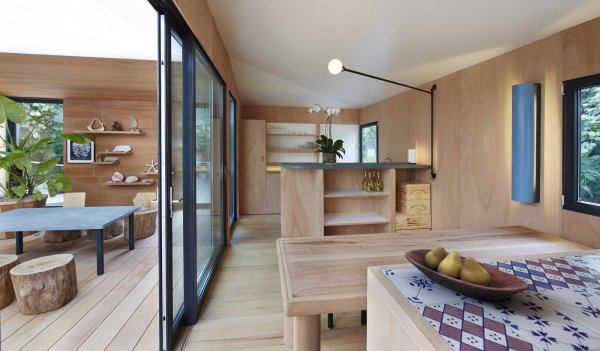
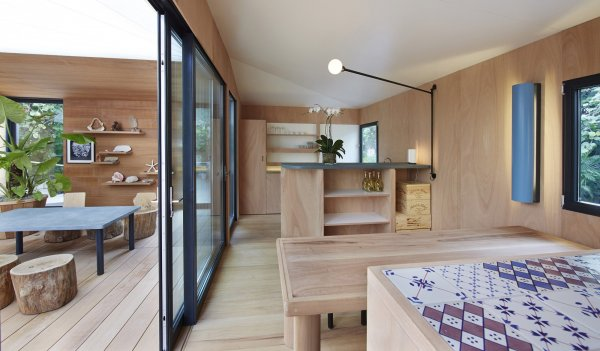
- fruit bowl (456, 267)
